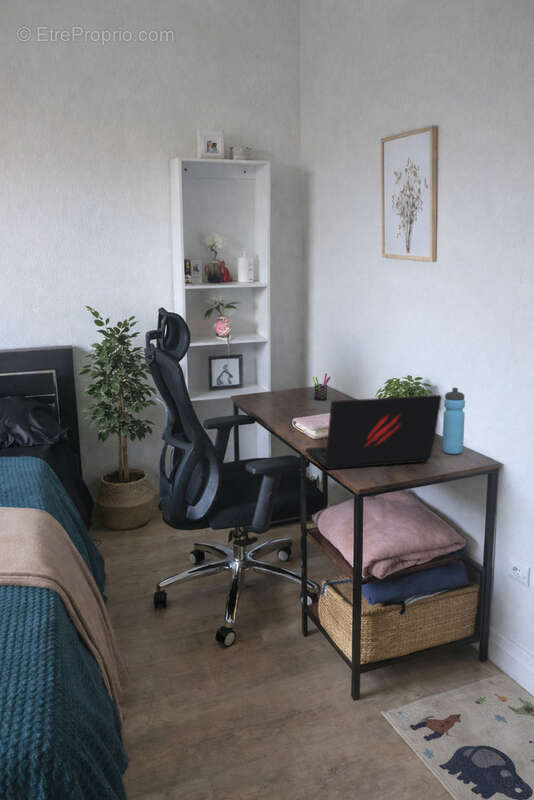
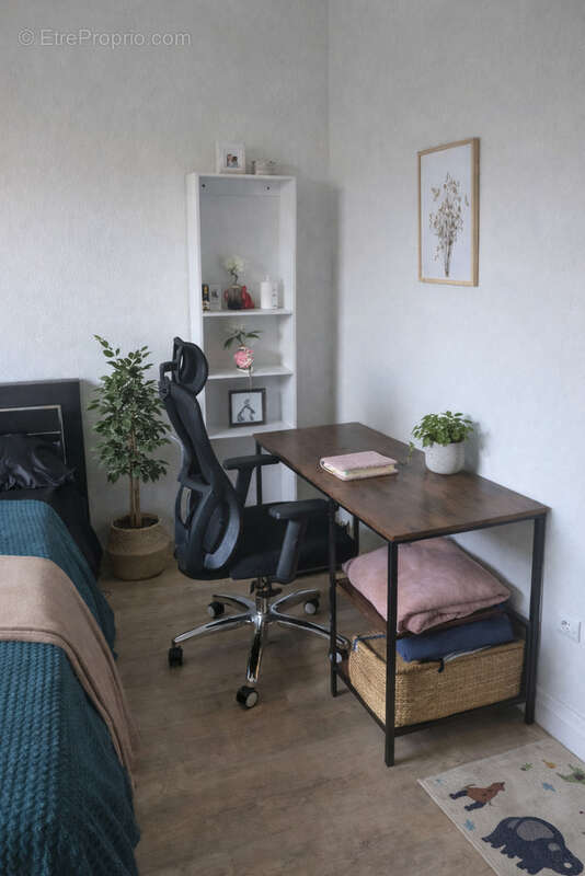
- laptop (370, 425)
- pen holder (320, 386)
- water bottle (453, 420)
